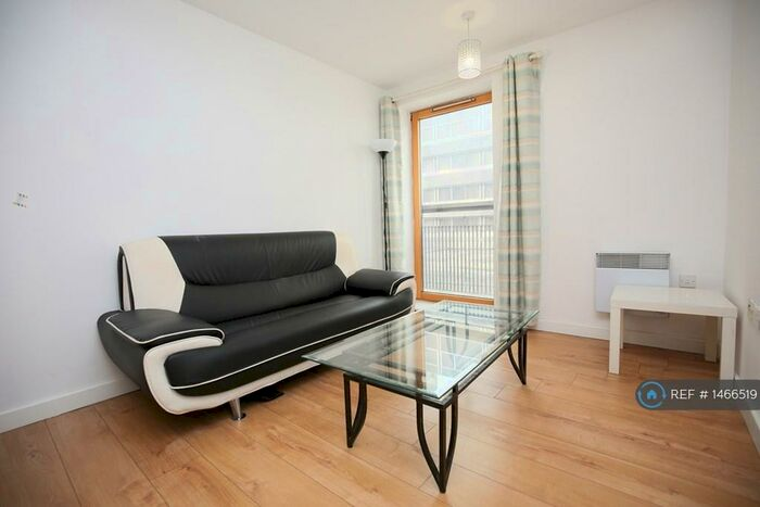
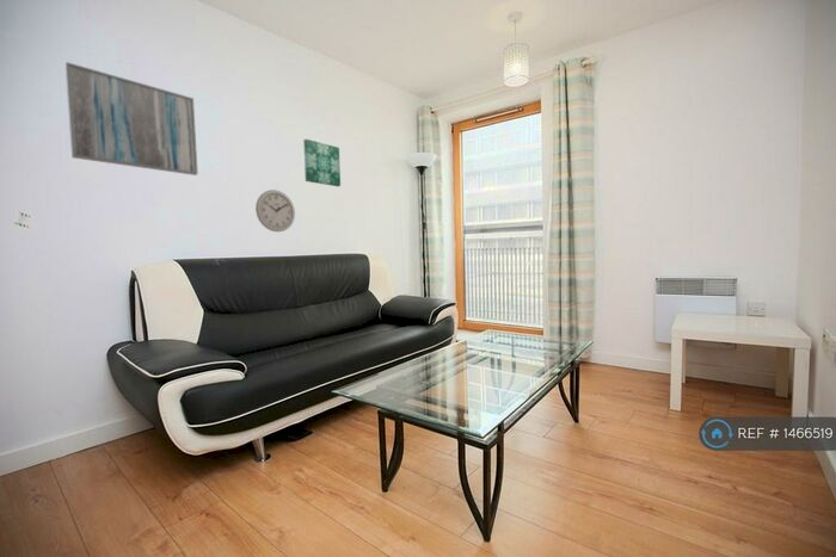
+ wall clock (276, 210)
+ wall art (322, 163)
+ wall art (137, 124)
